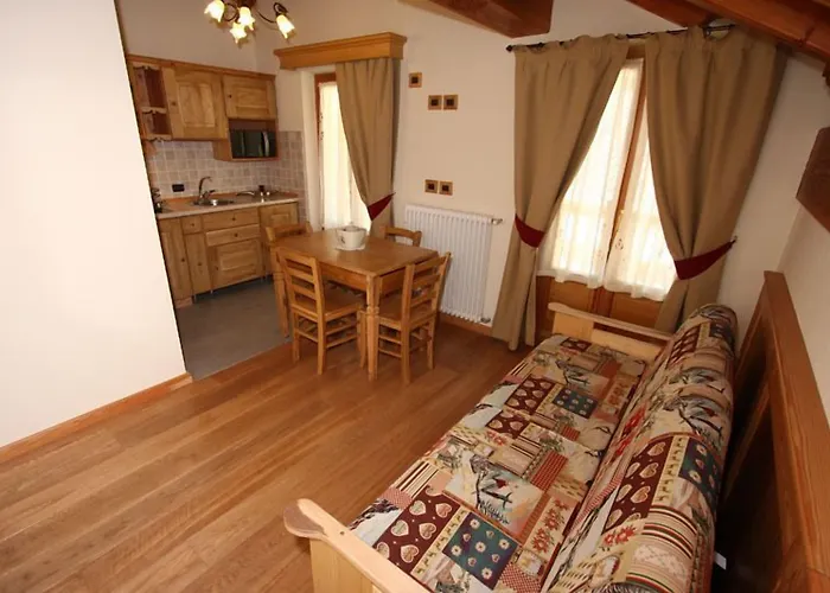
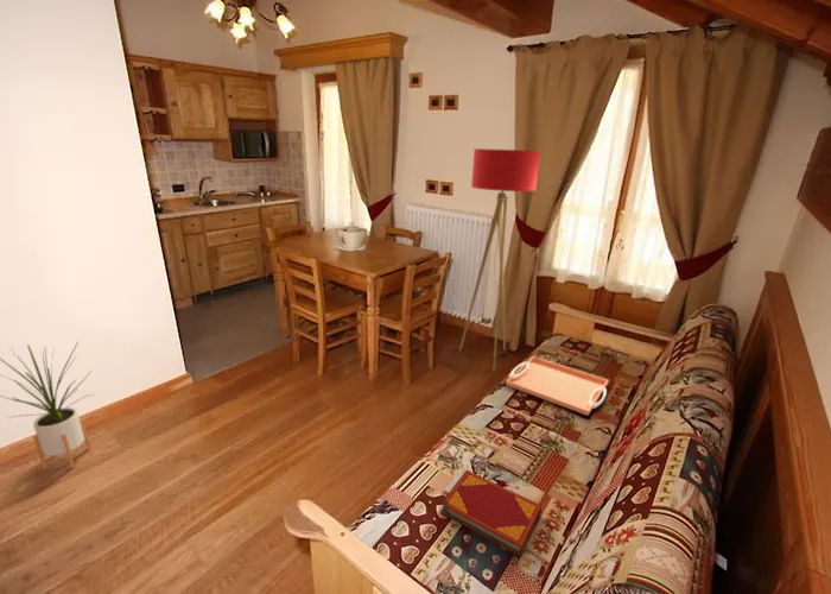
+ serving tray (557, 381)
+ hardback book (490, 508)
+ house plant (52, 402)
+ floor lamp (494, 261)
